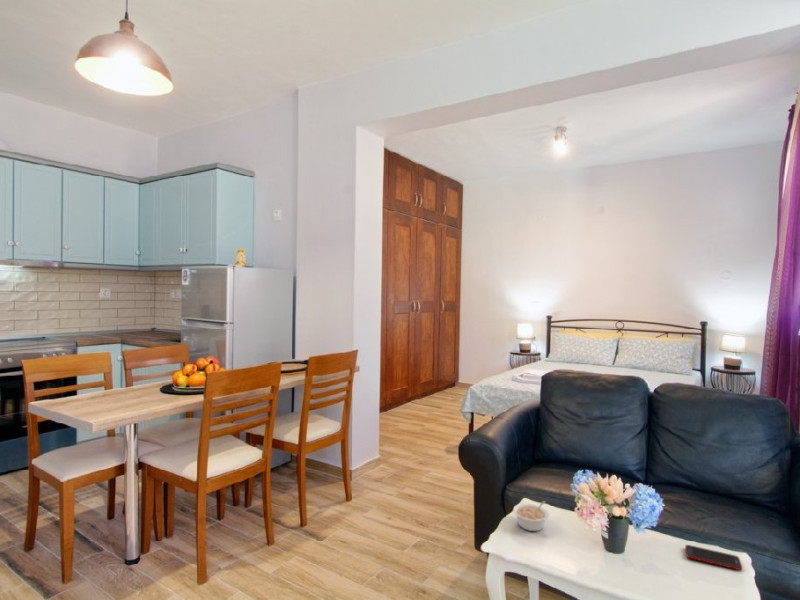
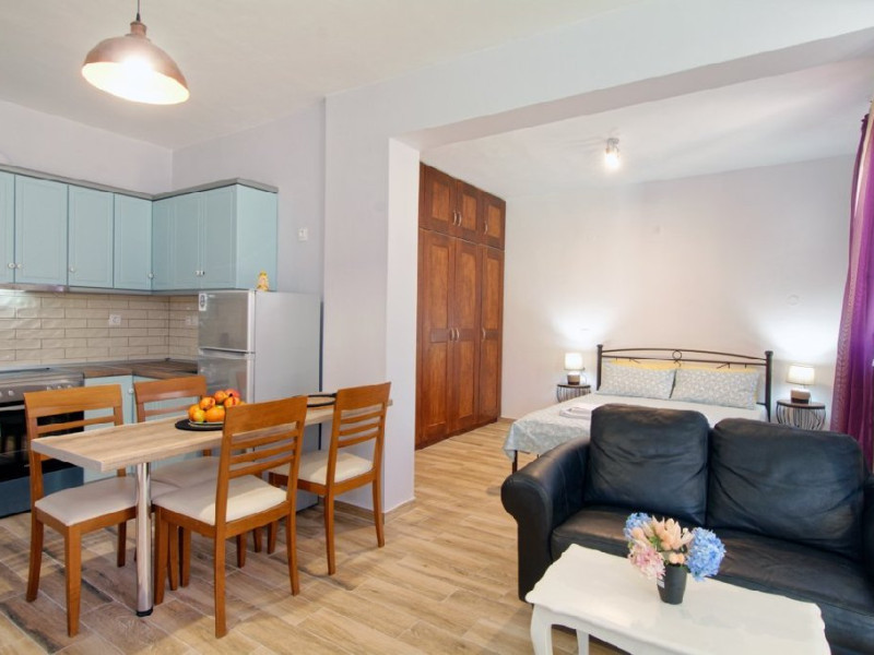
- cell phone (712, 557)
- legume (530, 516)
